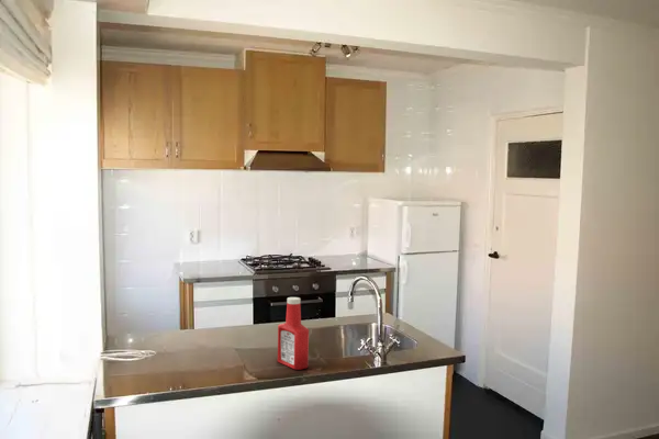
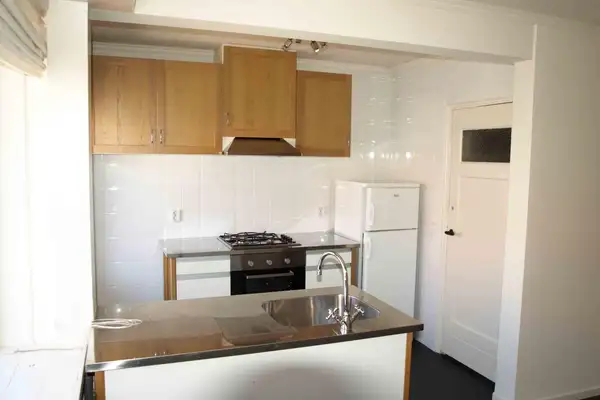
- soap bottle (293, 330)
